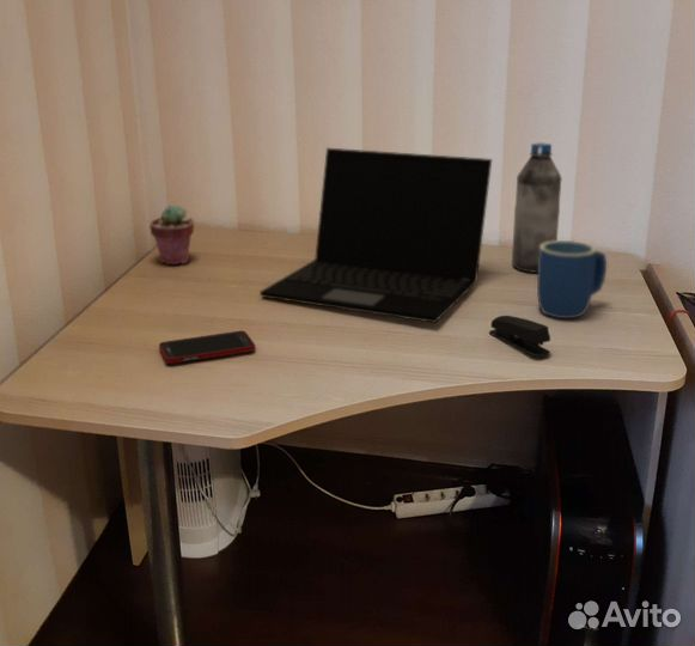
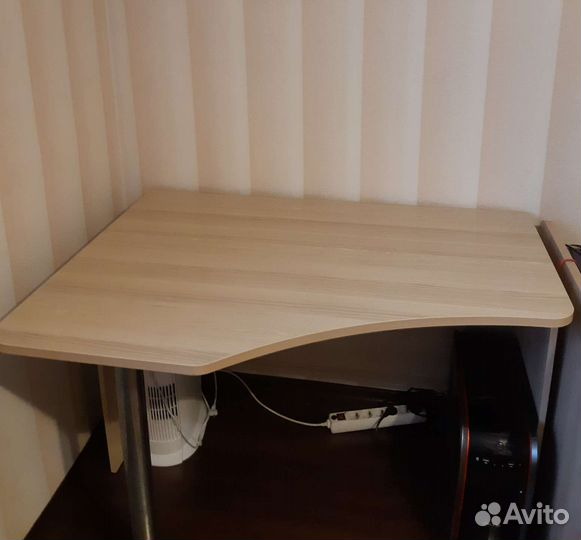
- laptop (377, 227)
- cell phone (207, 347)
- water bottle (537, 206)
- mug (569, 279)
- potted succulent (172, 232)
- stapler (519, 329)
